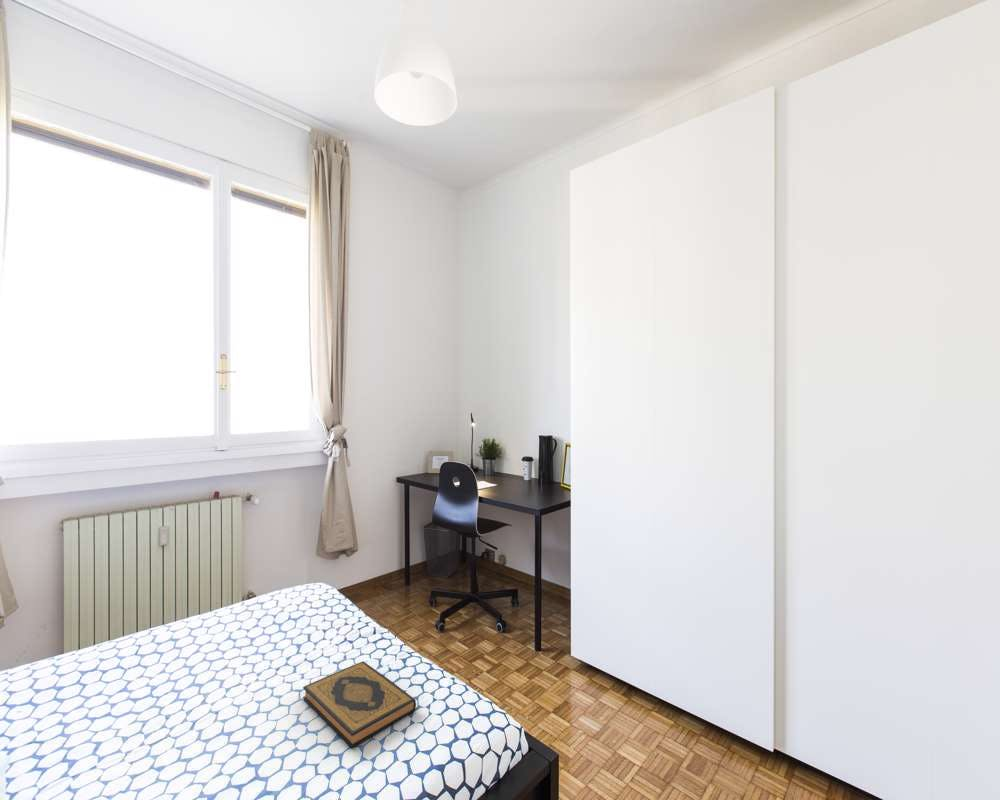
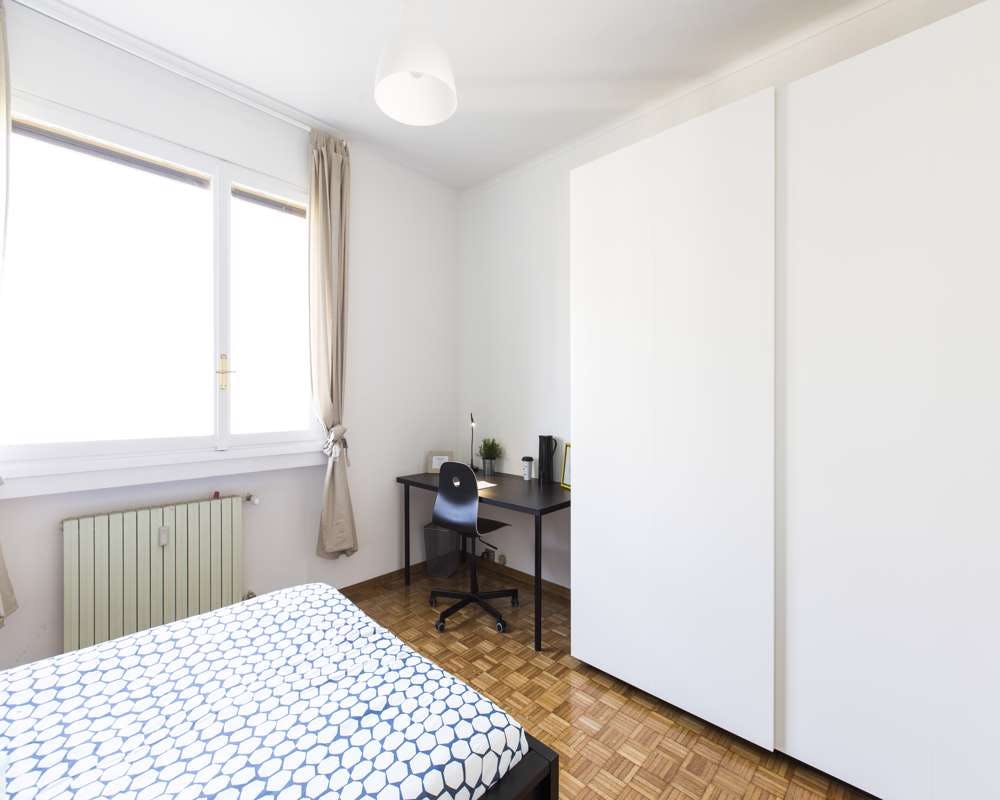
- hardback book (358, 698)
